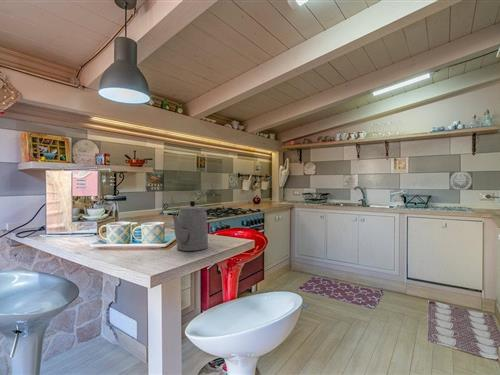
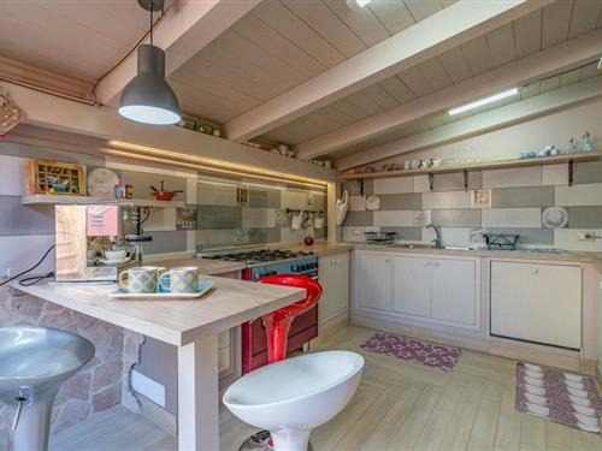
- teapot (191, 224)
